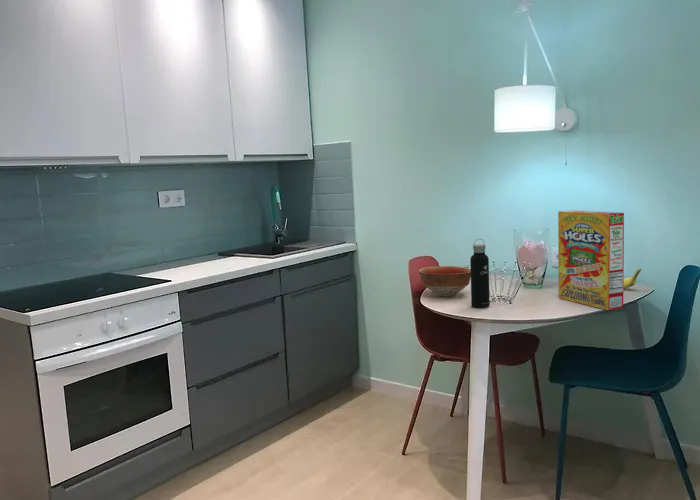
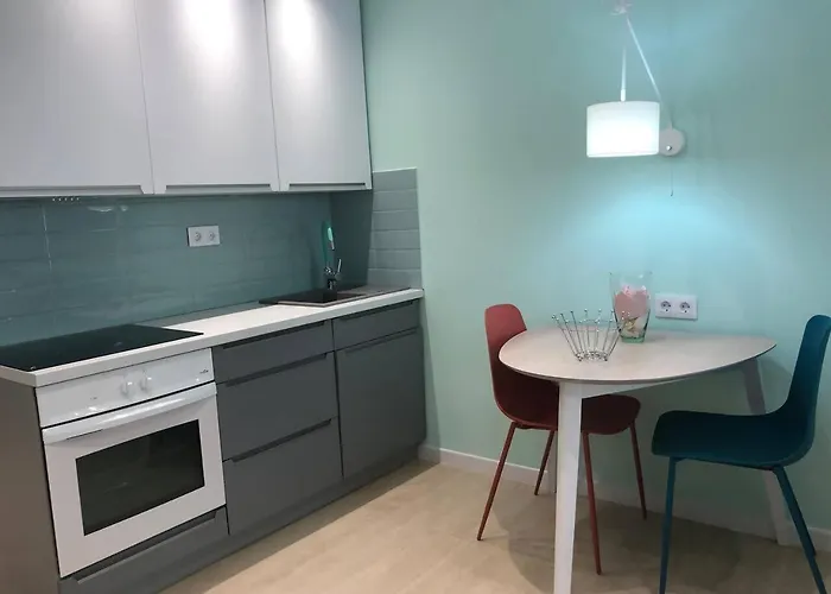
- cereal box (589, 257)
- bowl (446, 282)
- water bottle (479, 272)
- banana (624, 279)
